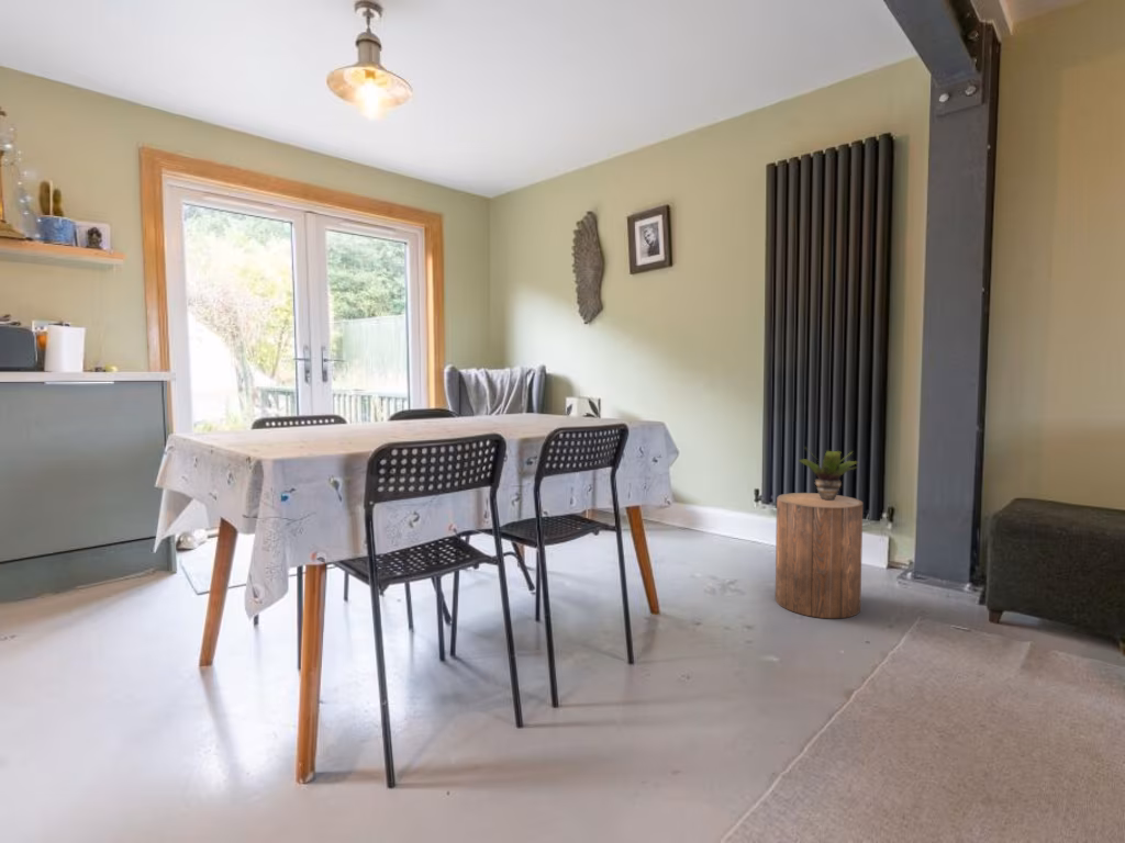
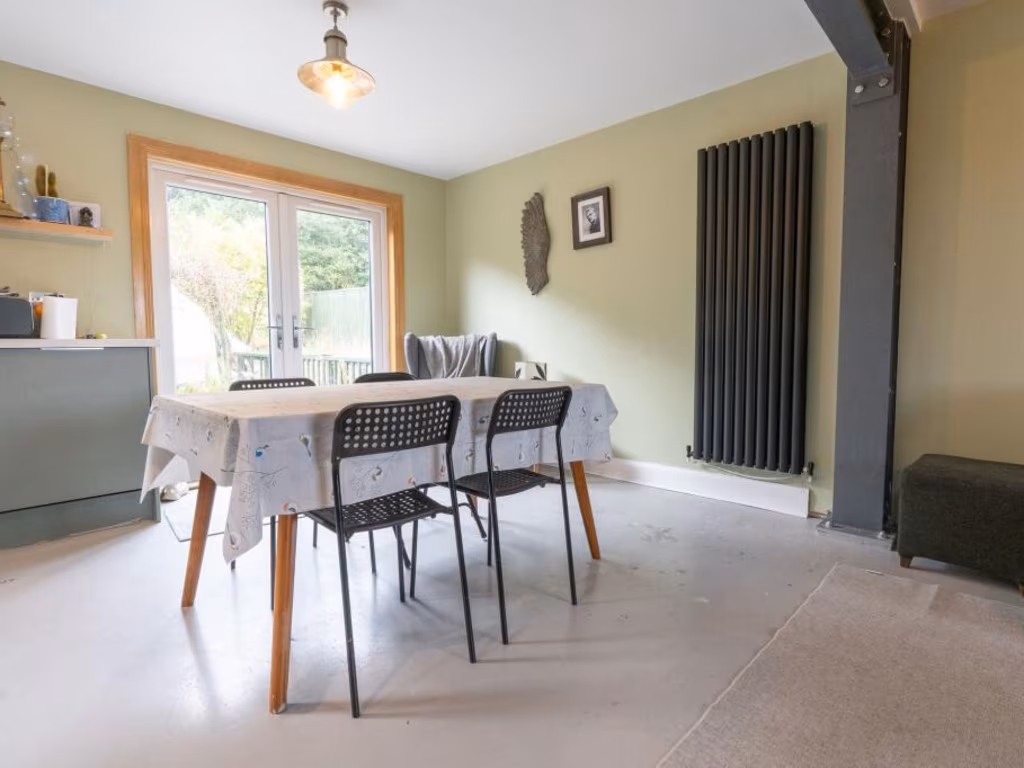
- stool (817, 551)
- potted plant (828, 473)
